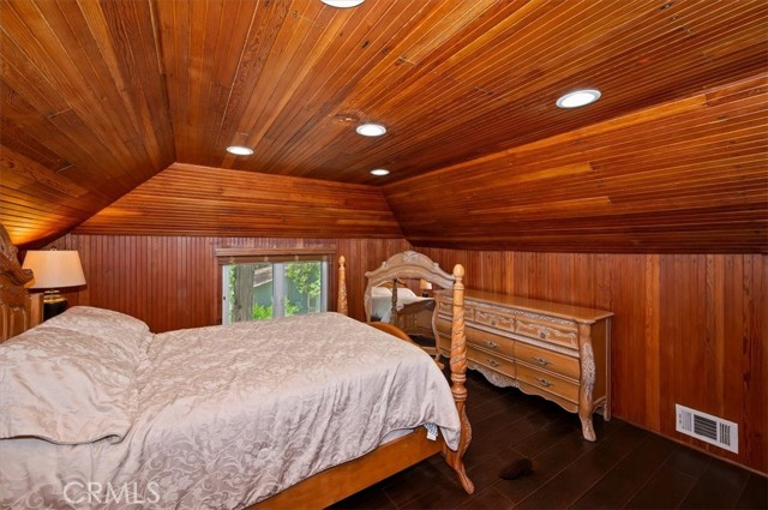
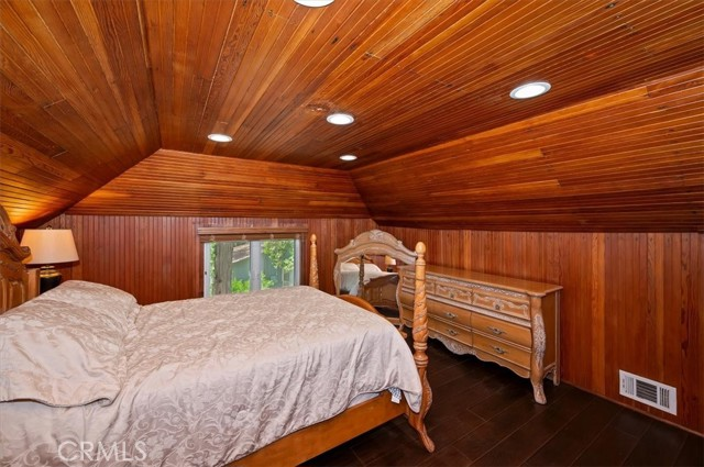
- shoe (515, 466)
